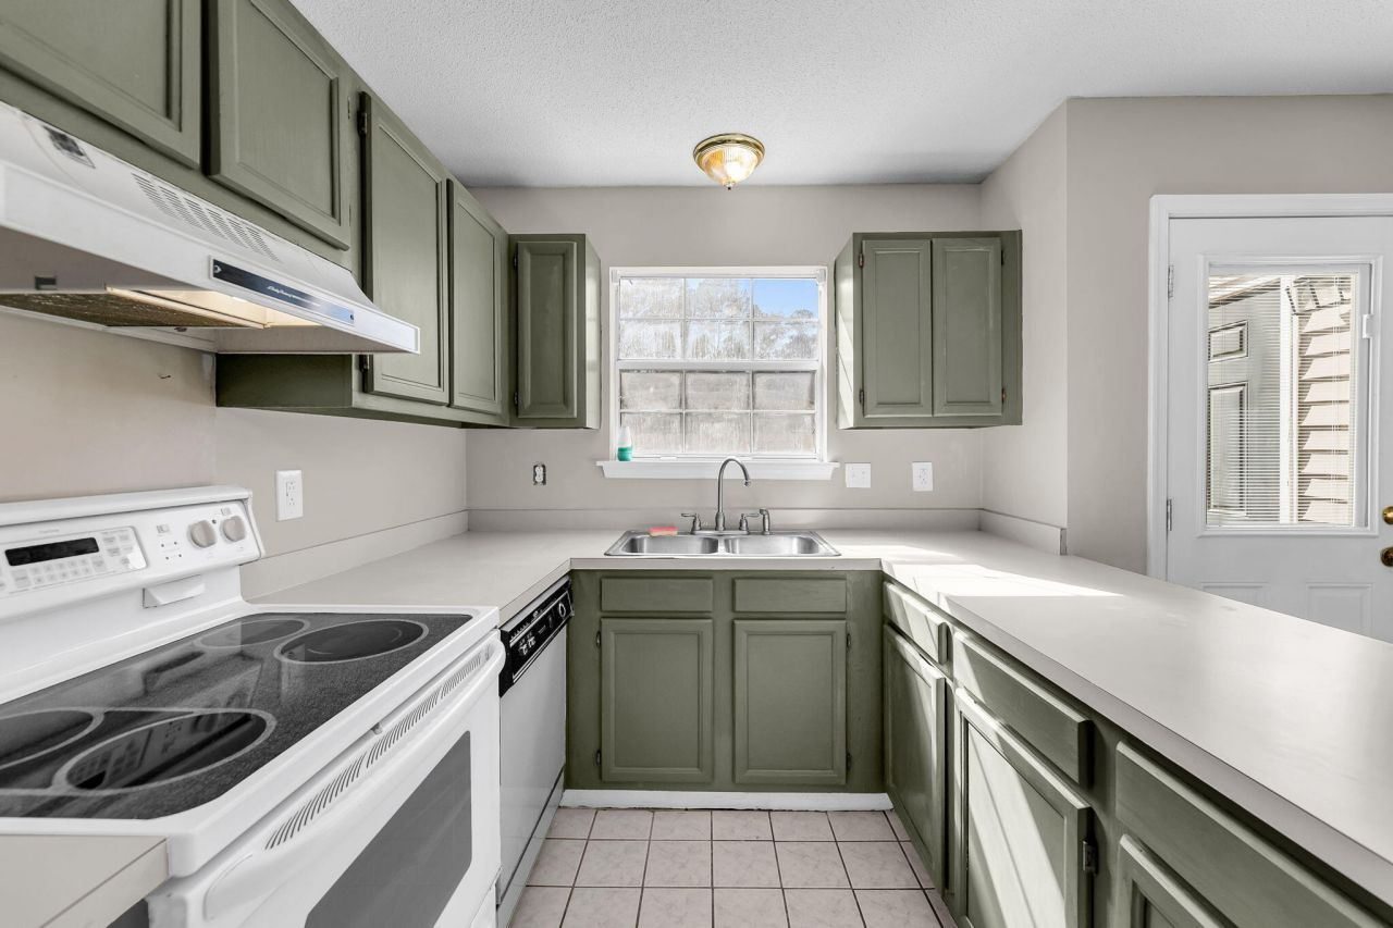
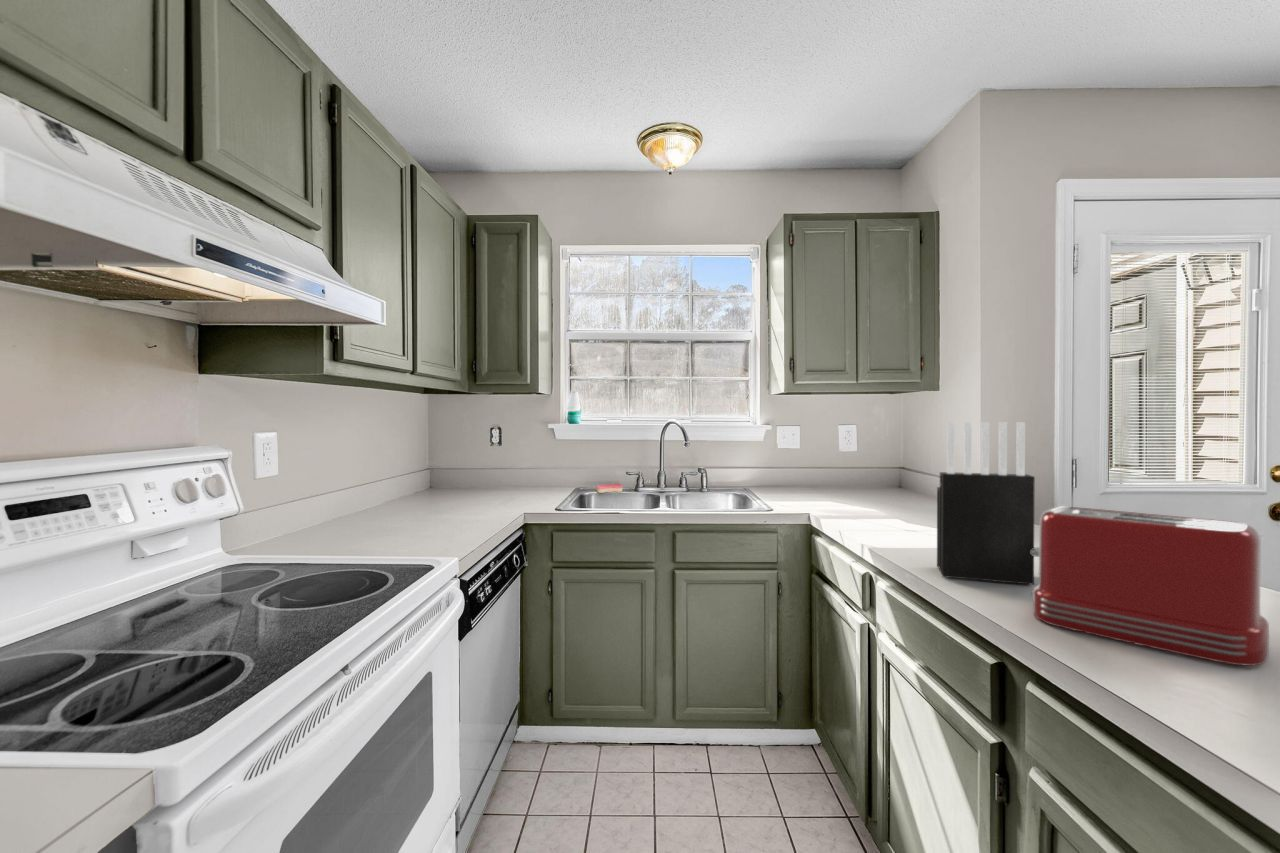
+ toaster (1140, 573)
+ knife block (981, 498)
